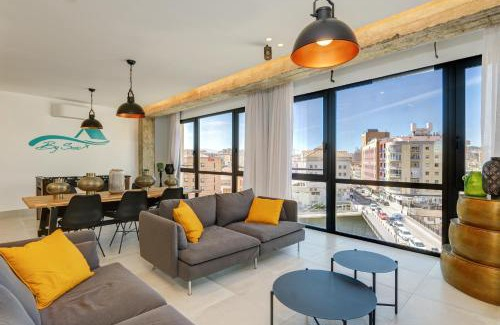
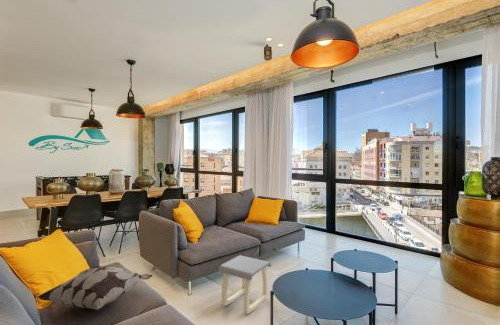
+ decorative pillow (100, 285)
+ stool (245, 282)
